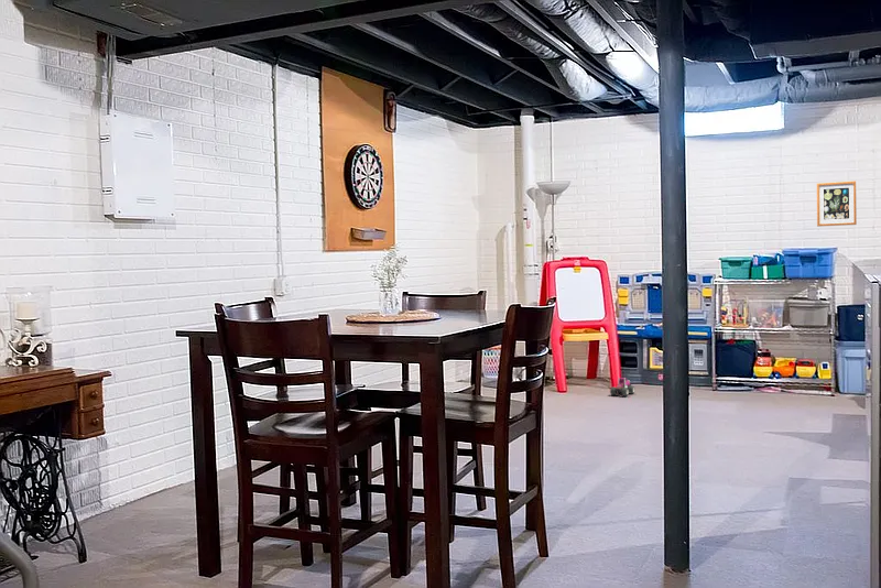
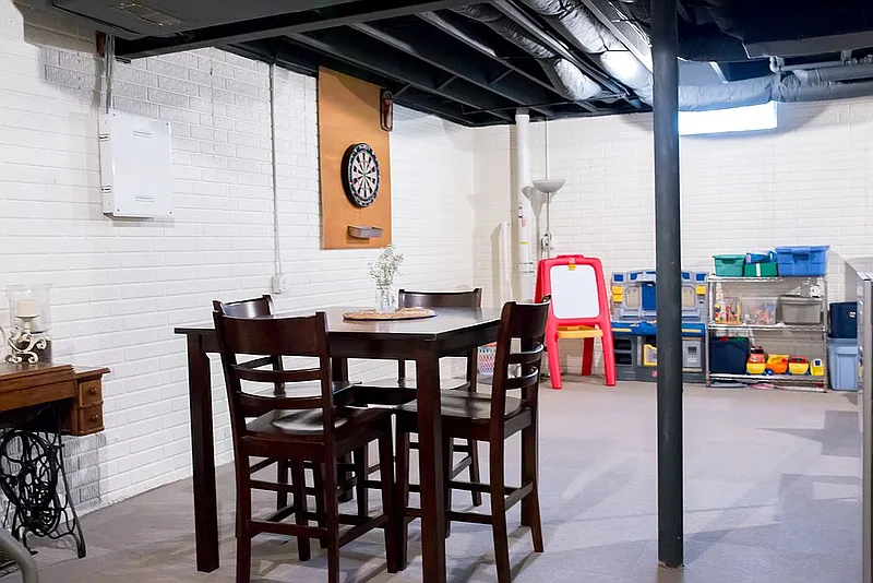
- toy truck (622, 385)
- wall art (836, 204)
